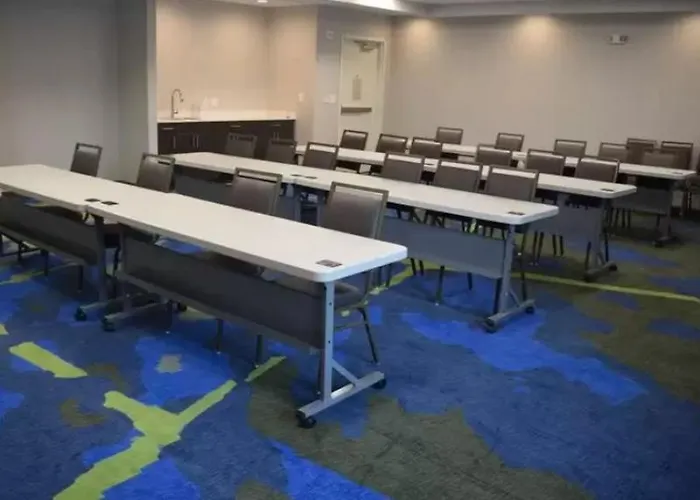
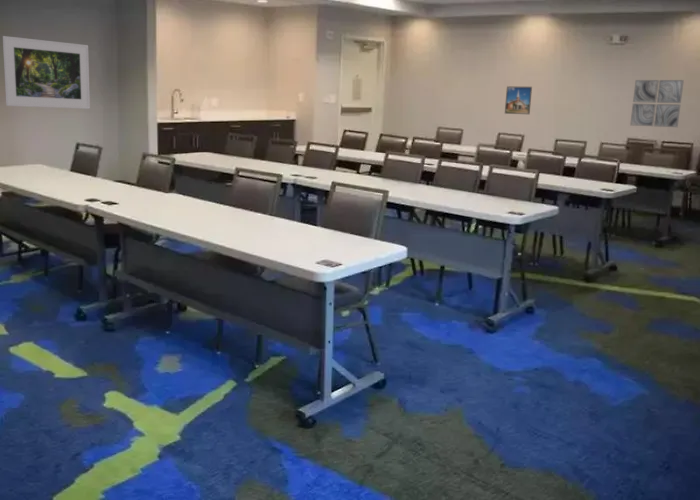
+ wall art (655, 102)
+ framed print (518, 100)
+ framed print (48, 74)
